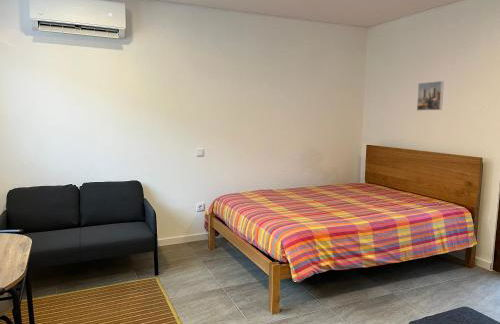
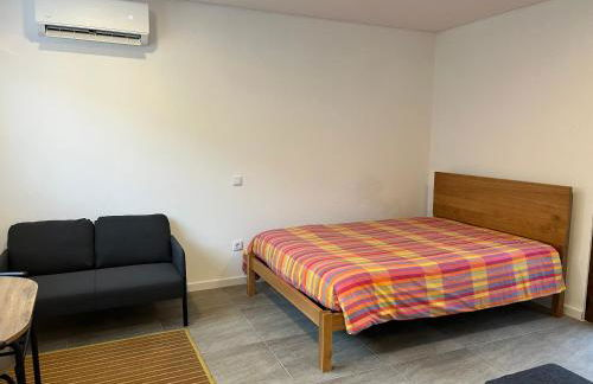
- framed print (429, 96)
